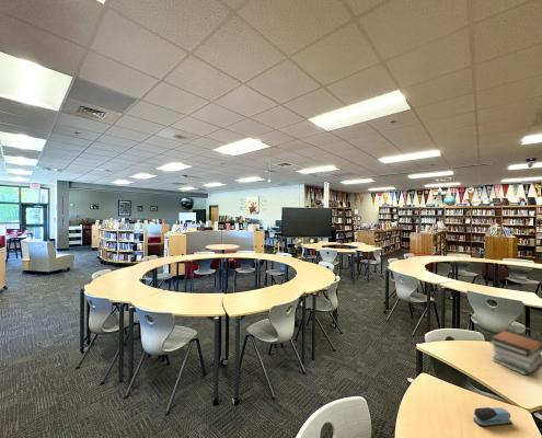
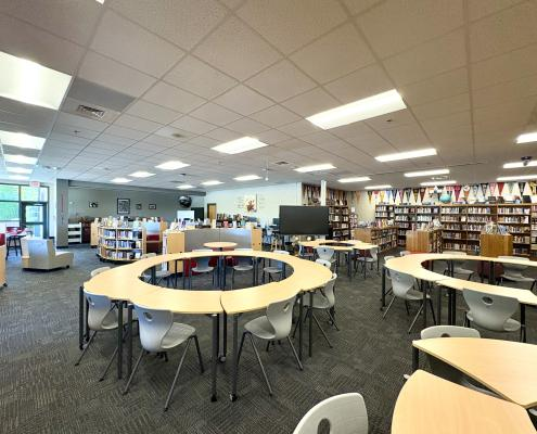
- book stack (517, 350)
- stapler (492, 415)
